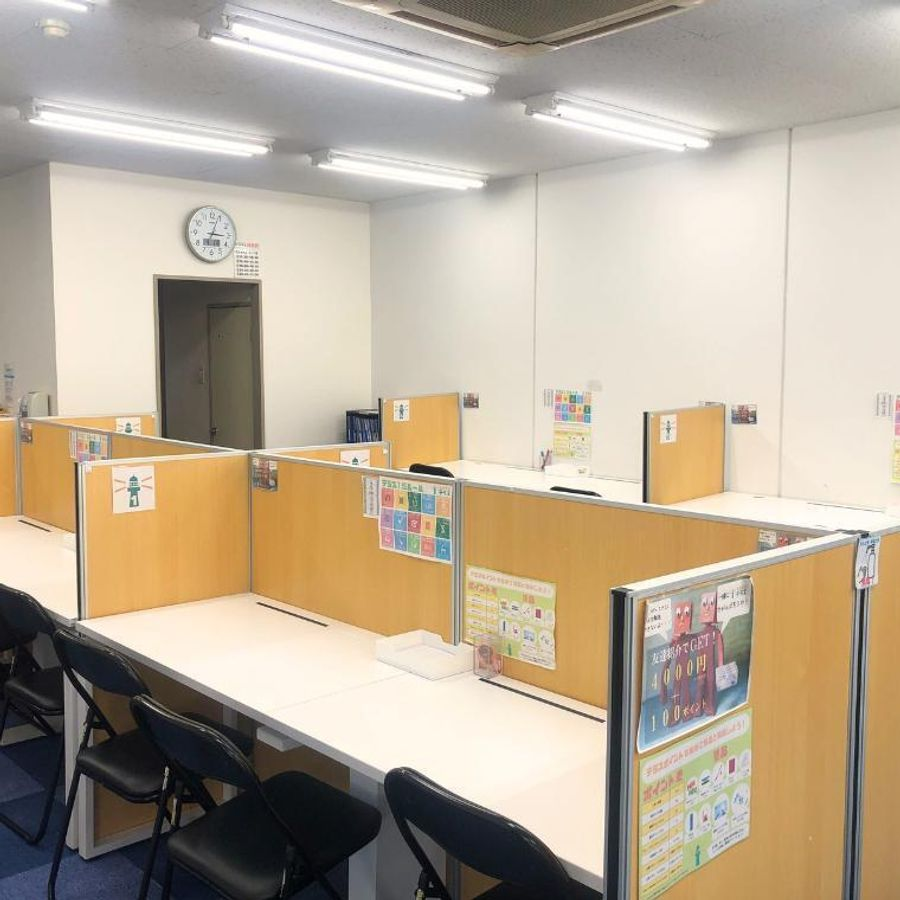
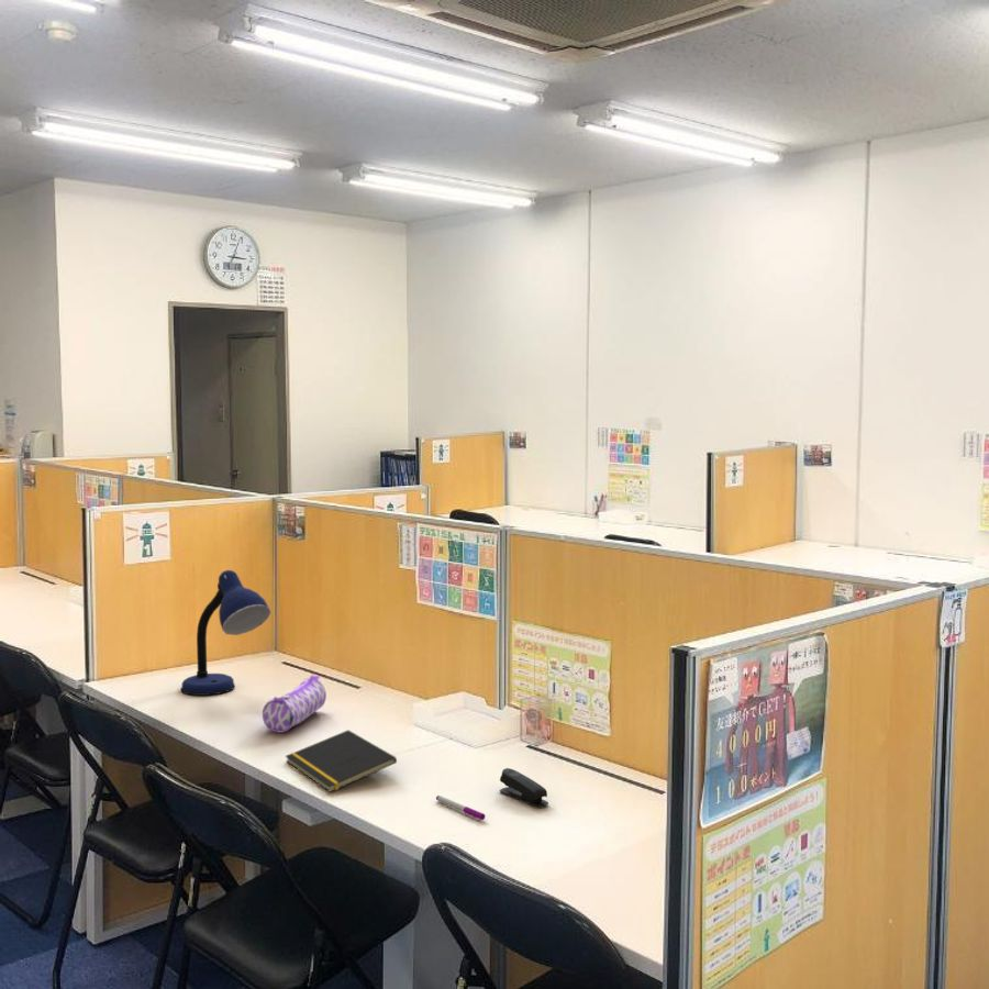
+ stapler (523, 786)
+ notepad (340, 759)
+ pencil case (295, 703)
+ pen (459, 807)
+ desk lamp (223, 631)
